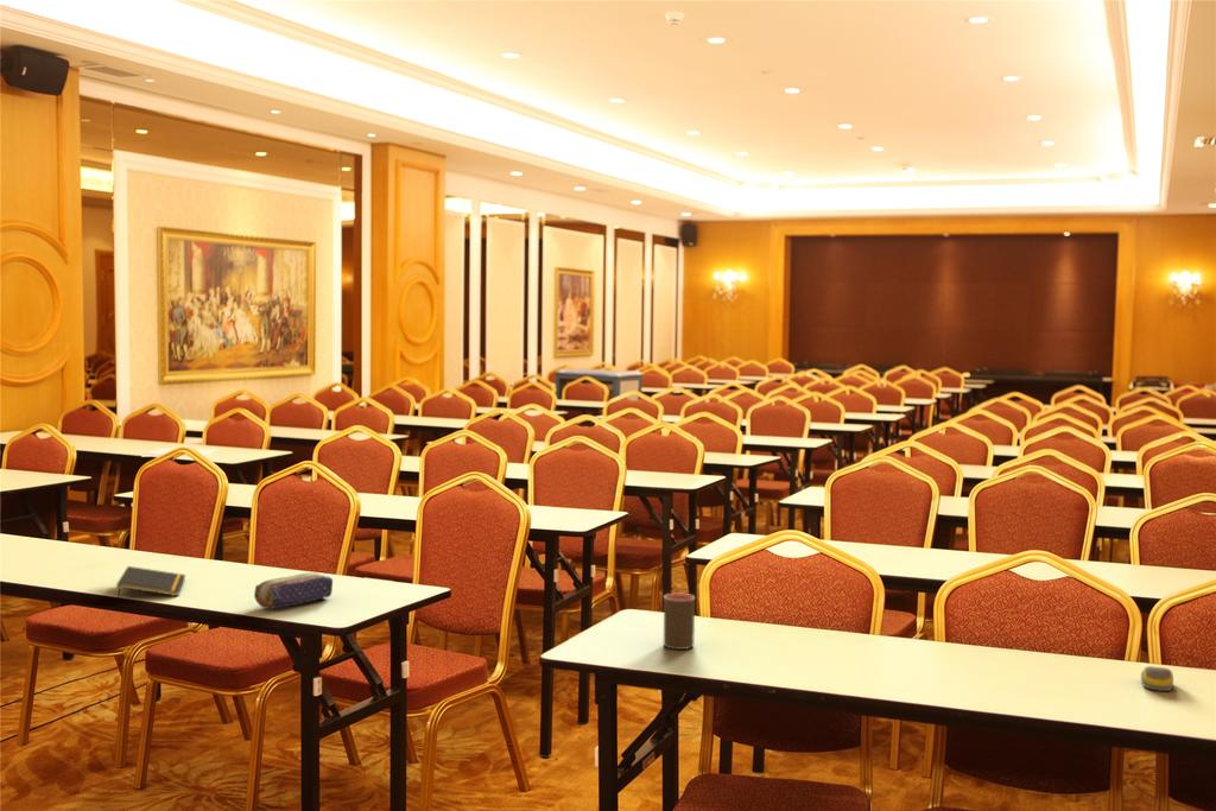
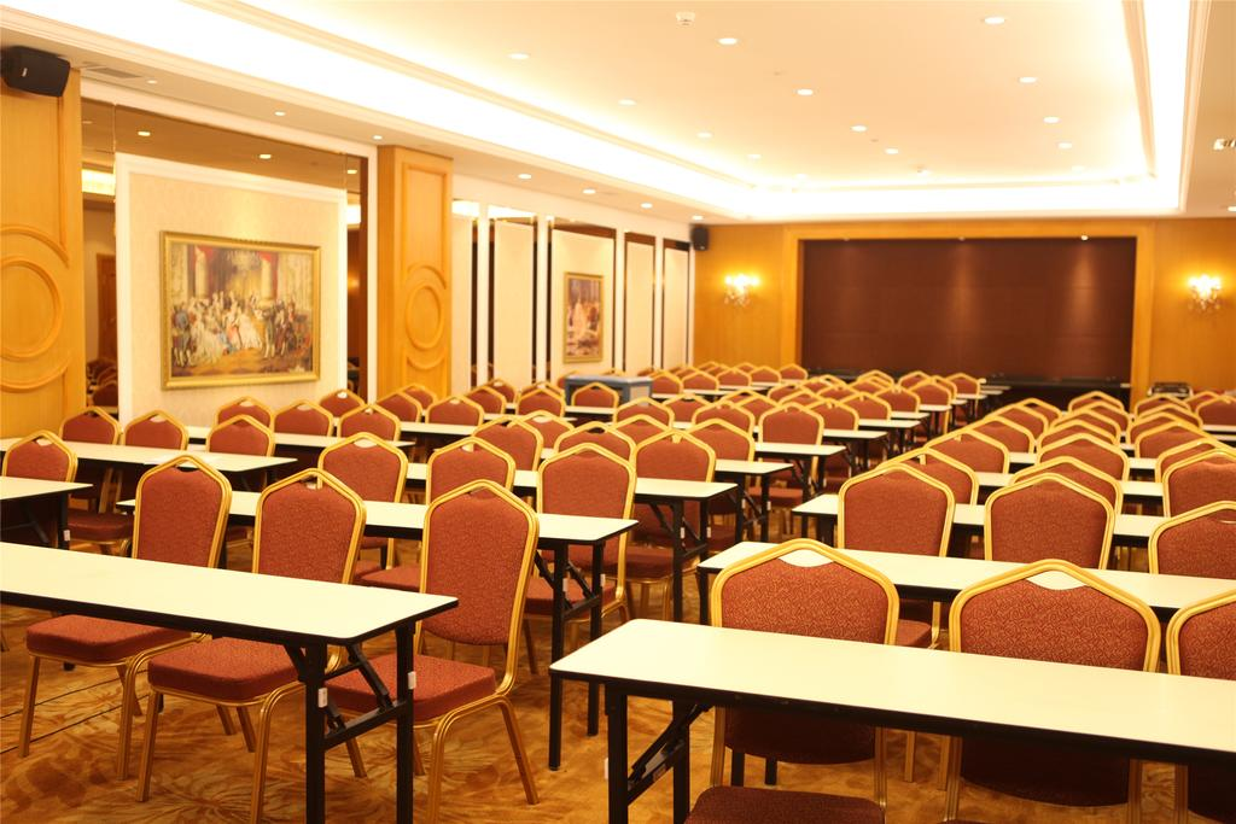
- computer mouse (1157, 676)
- pencil case (293, 589)
- cup (678, 621)
- notepad (152, 581)
